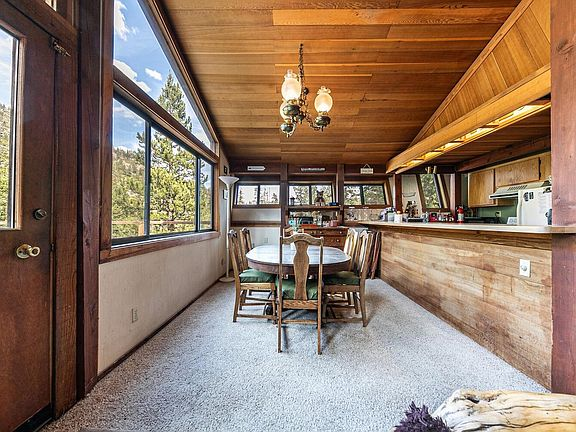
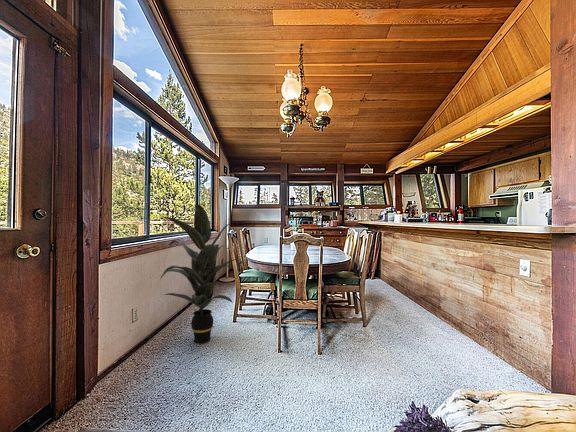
+ indoor plant (197, 273)
